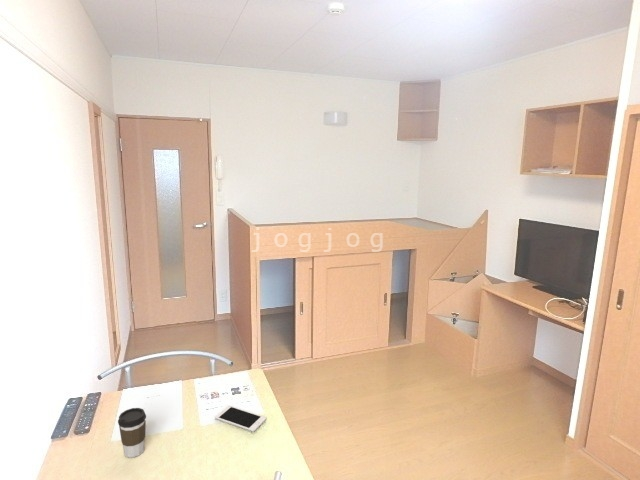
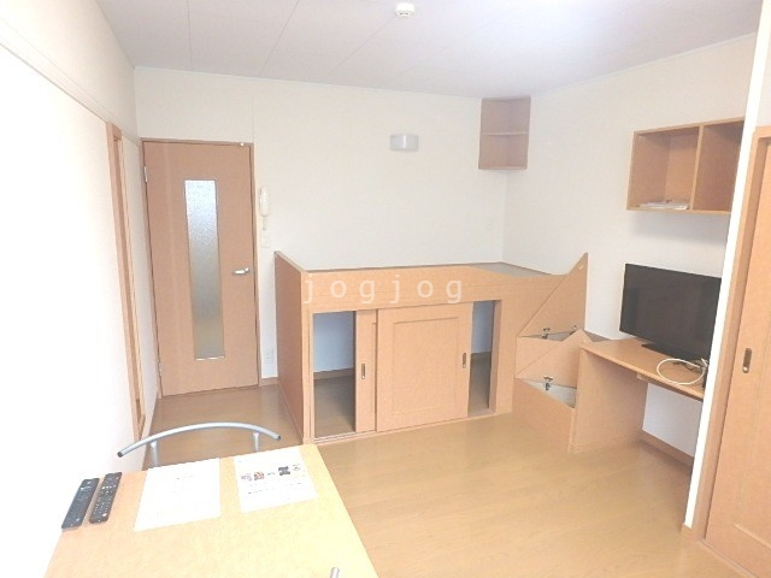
- coffee cup (133, 432)
- cell phone (240, 418)
